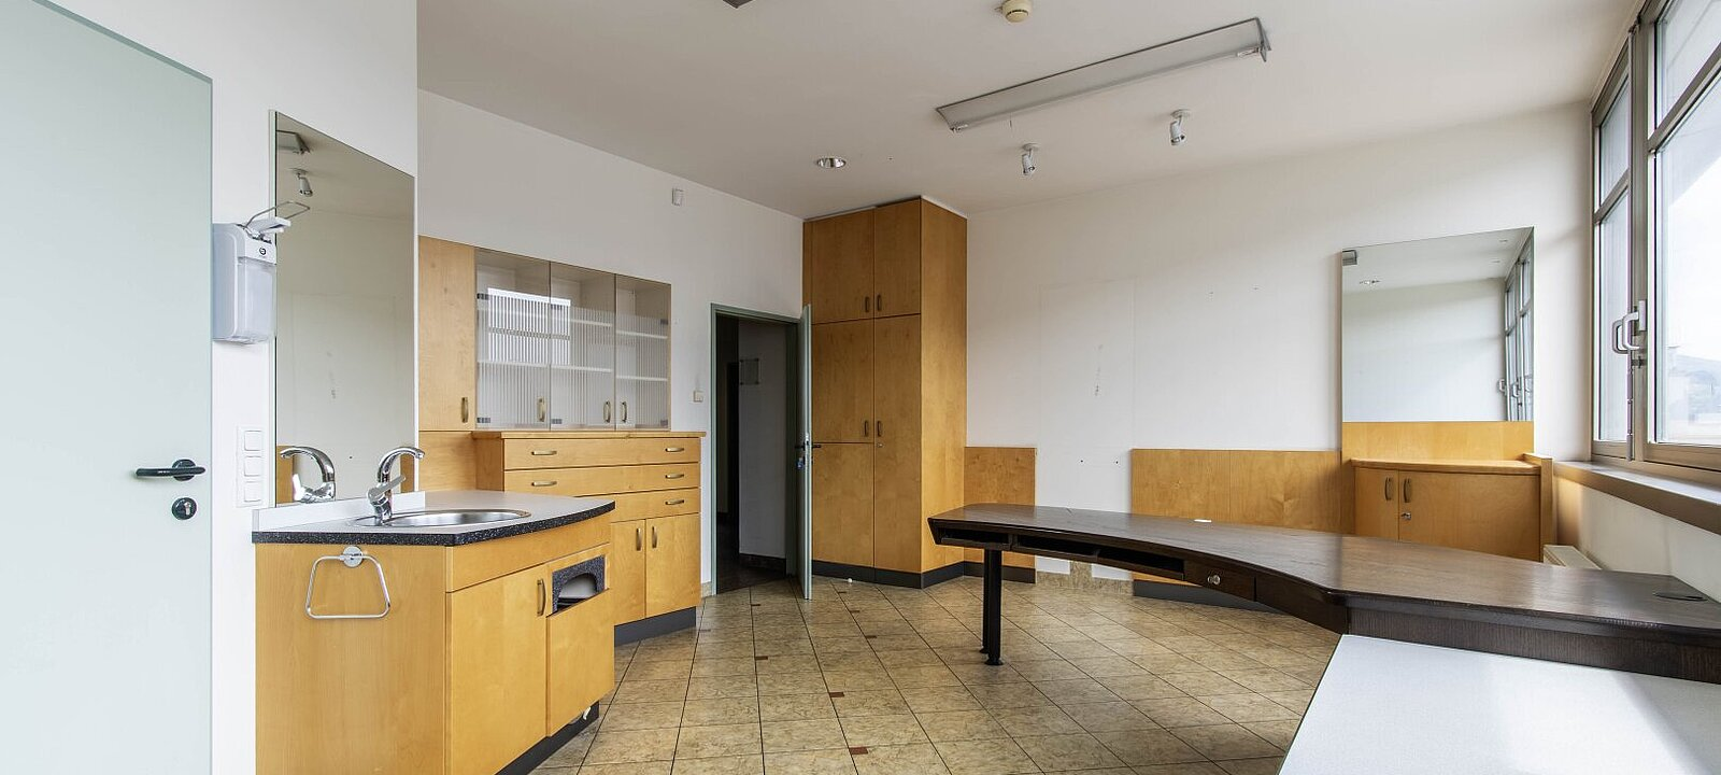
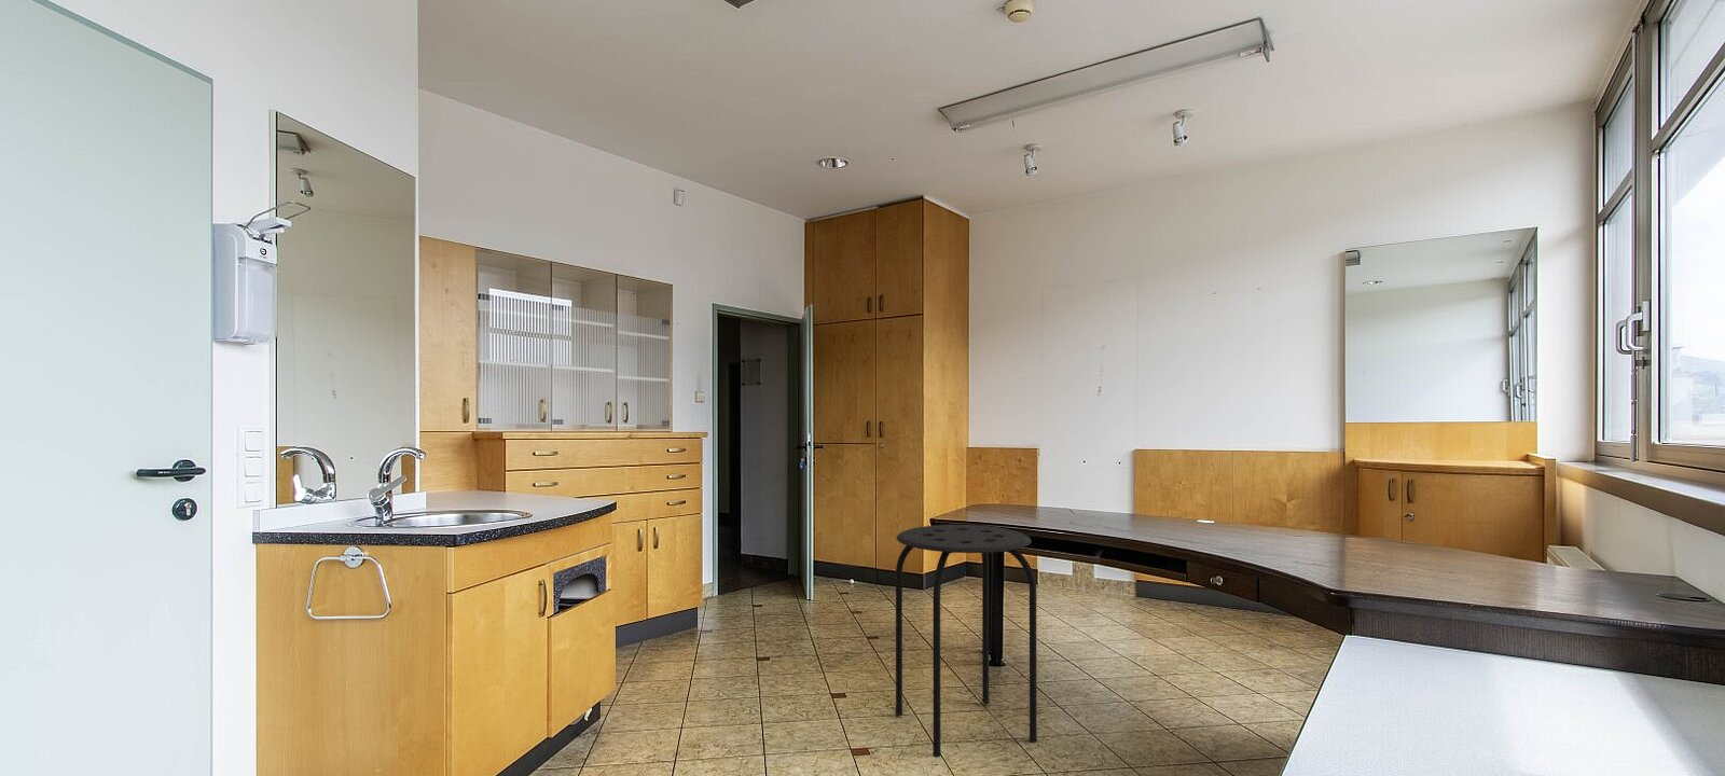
+ stool (982, 631)
